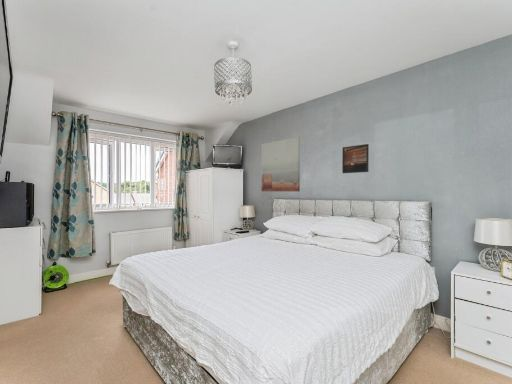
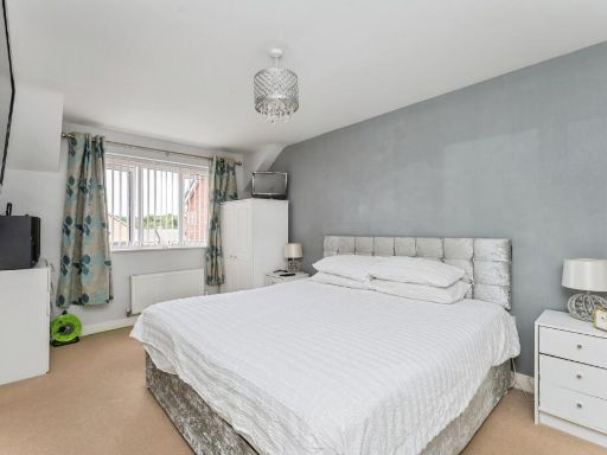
- wall art (279, 166)
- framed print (355, 159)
